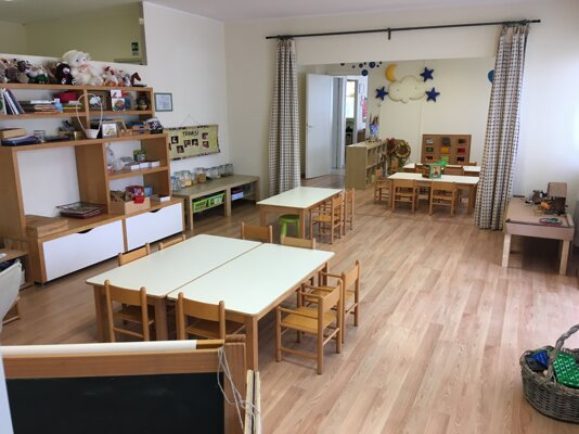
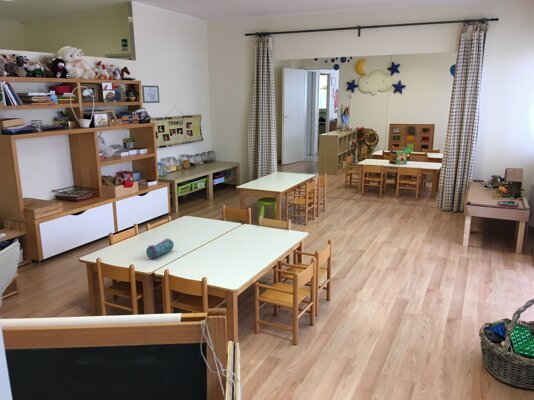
+ pencil case (160, 248)
